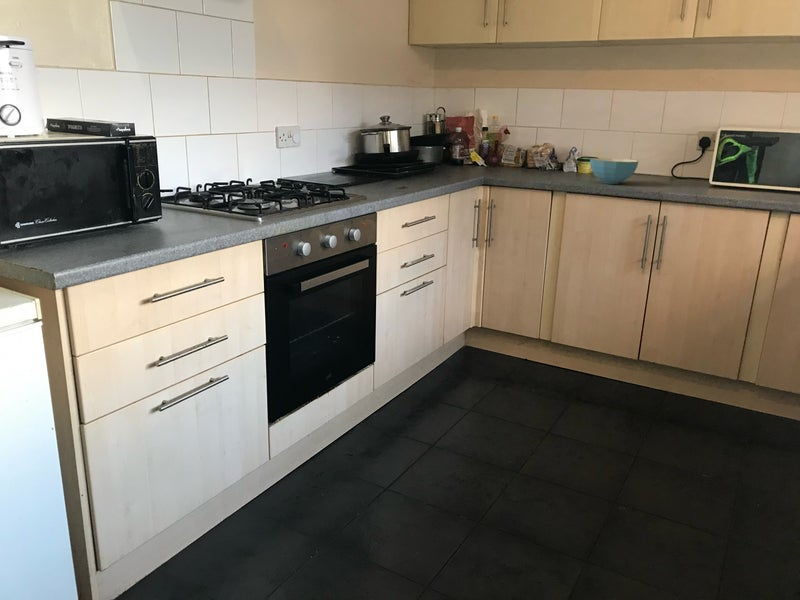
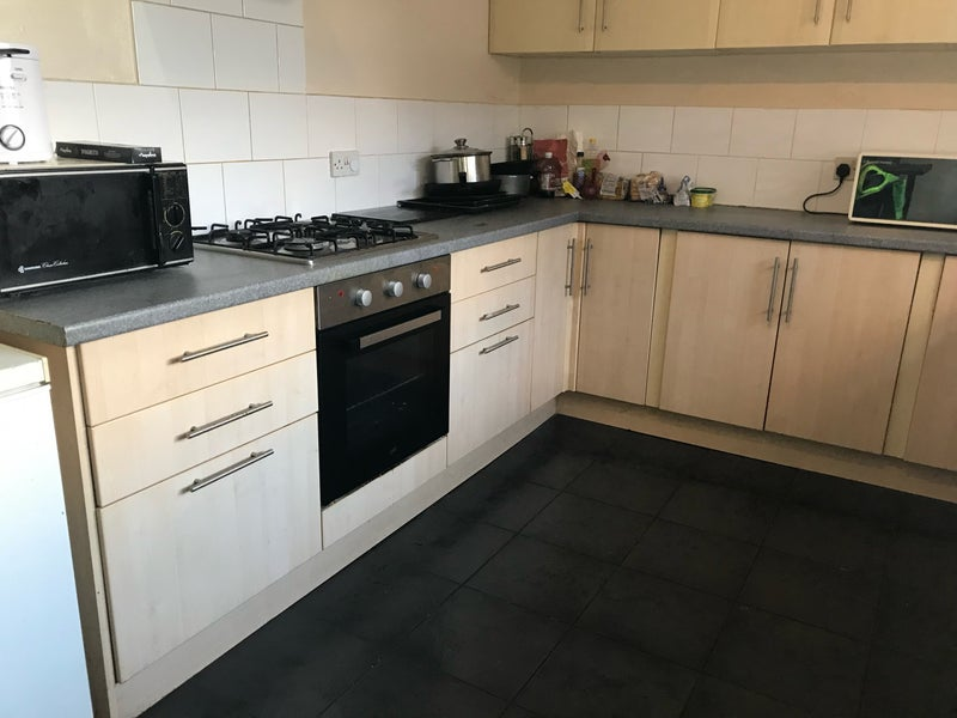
- cereal bowl (612, 171)
